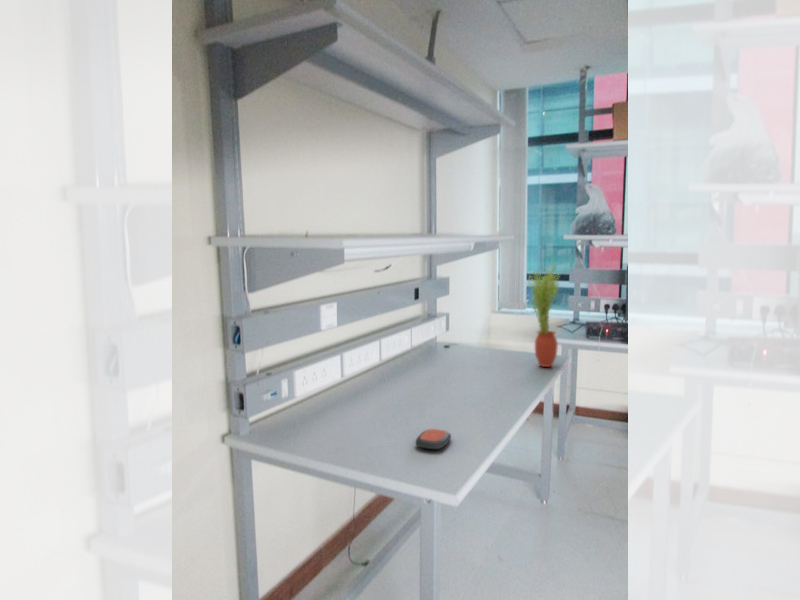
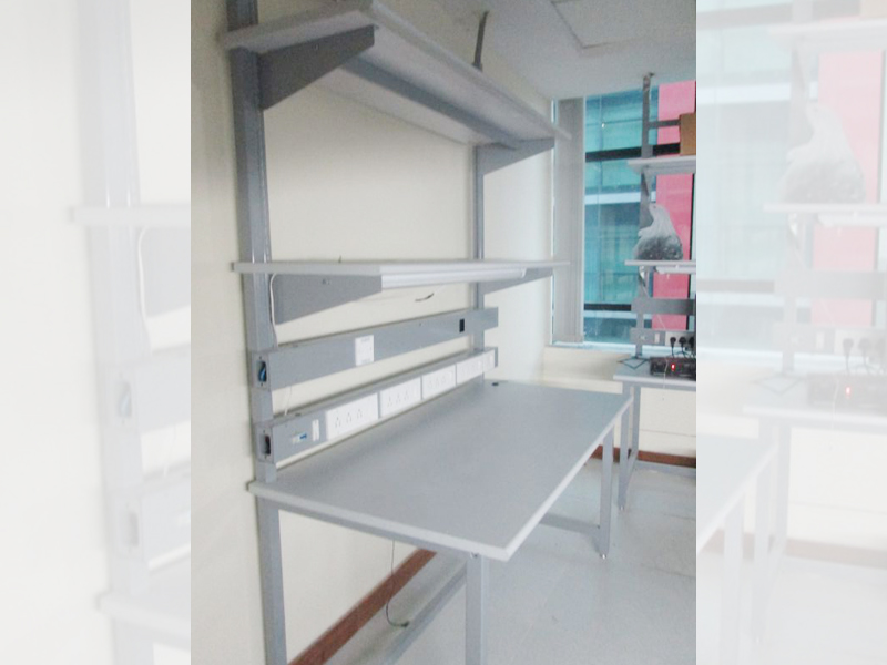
- potted plant (543, 315)
- remote control (433, 439)
